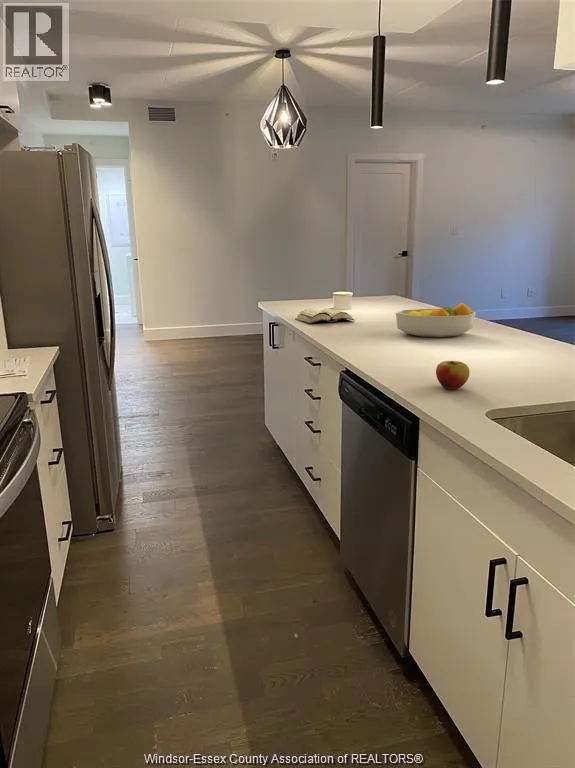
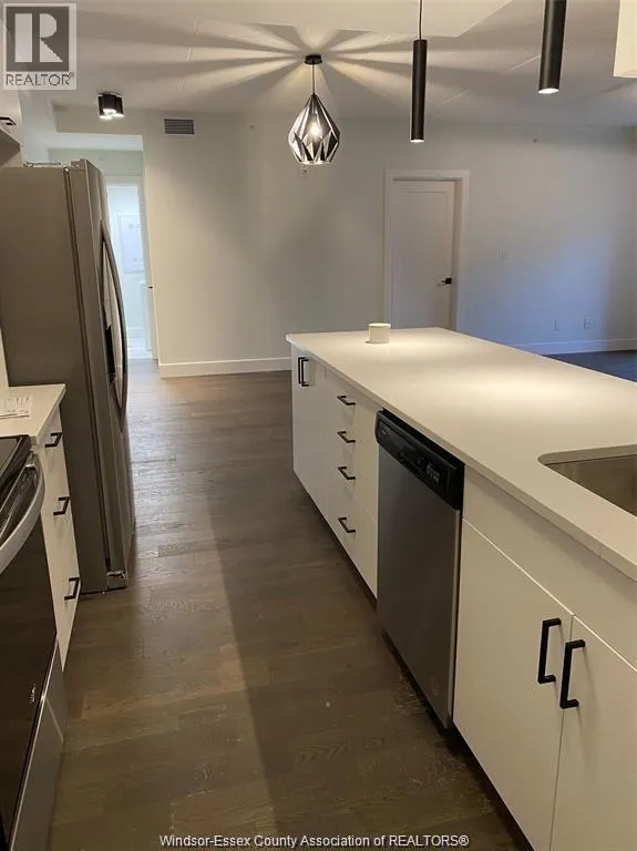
- diary (324, 315)
- fruit bowl (435, 318)
- apple (452, 374)
